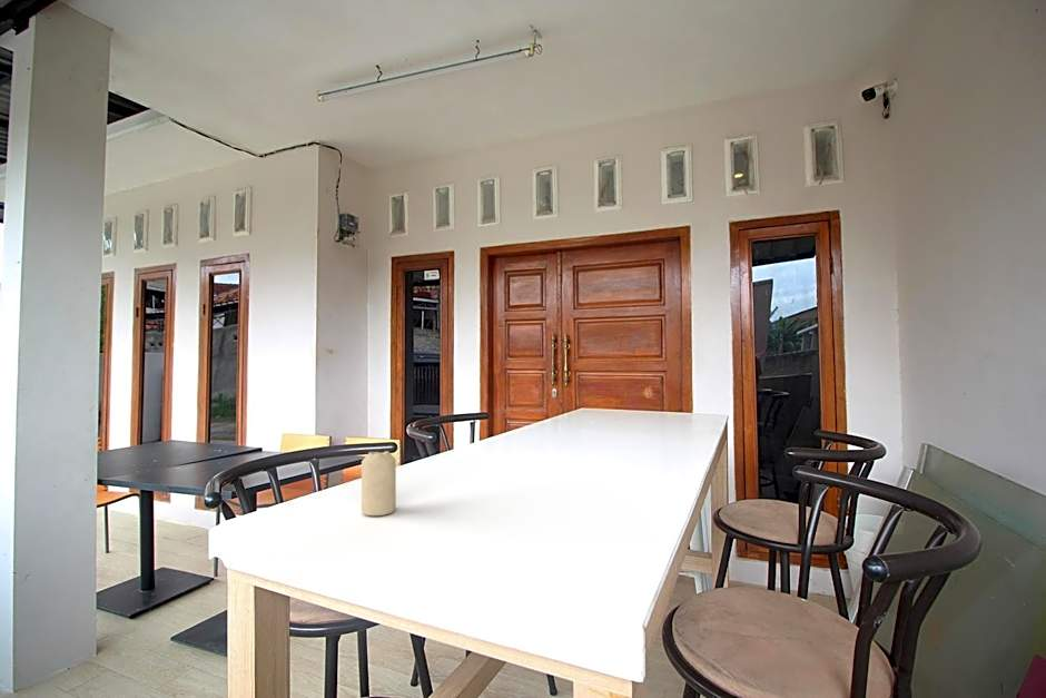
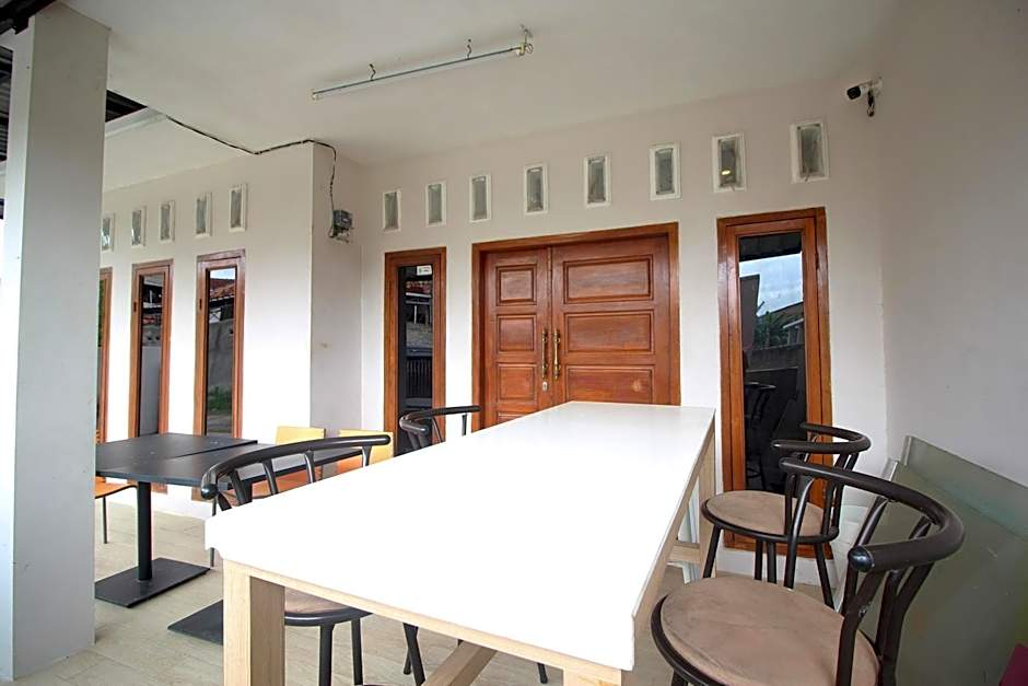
- candle (378, 481)
